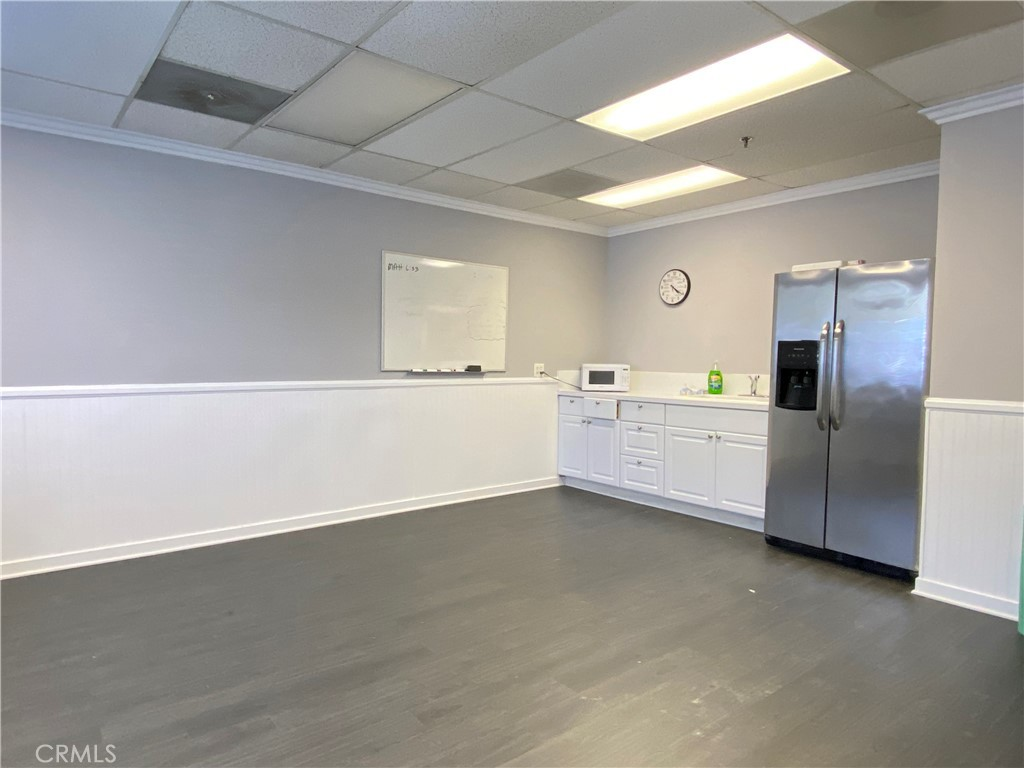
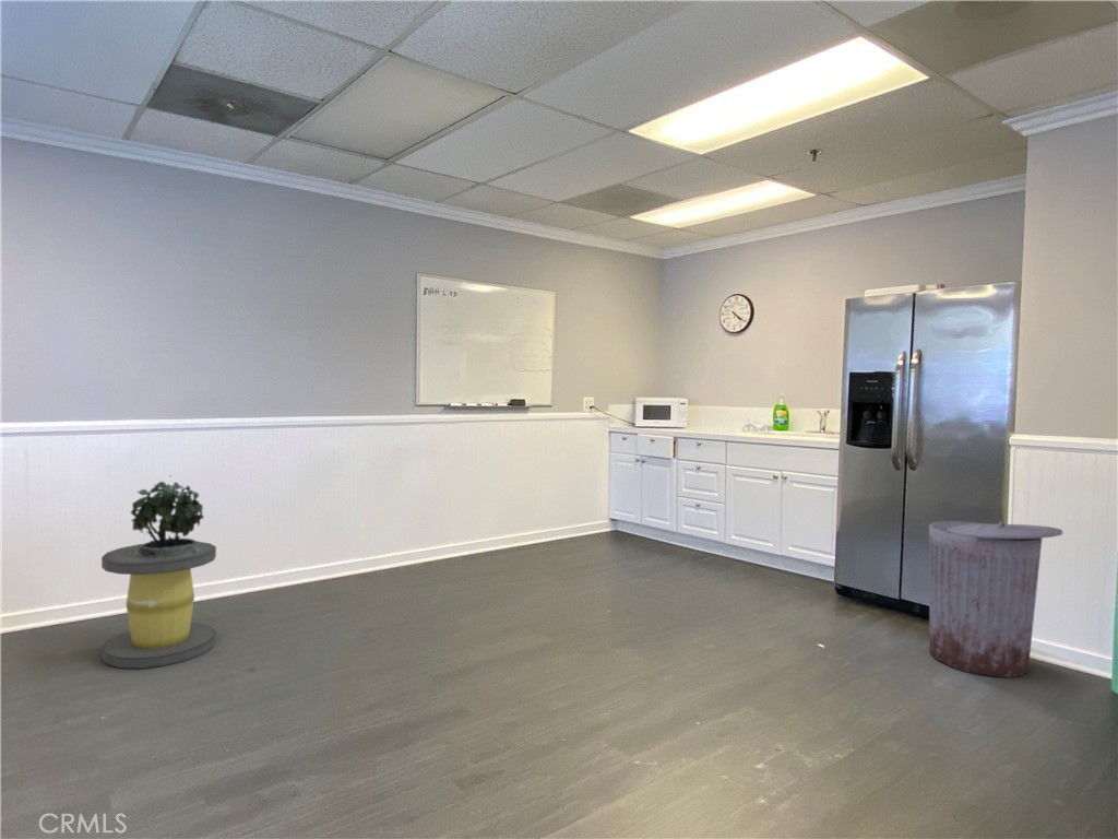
+ potted plant (167, 513)
+ stool (160, 600)
+ trash can (989, 591)
